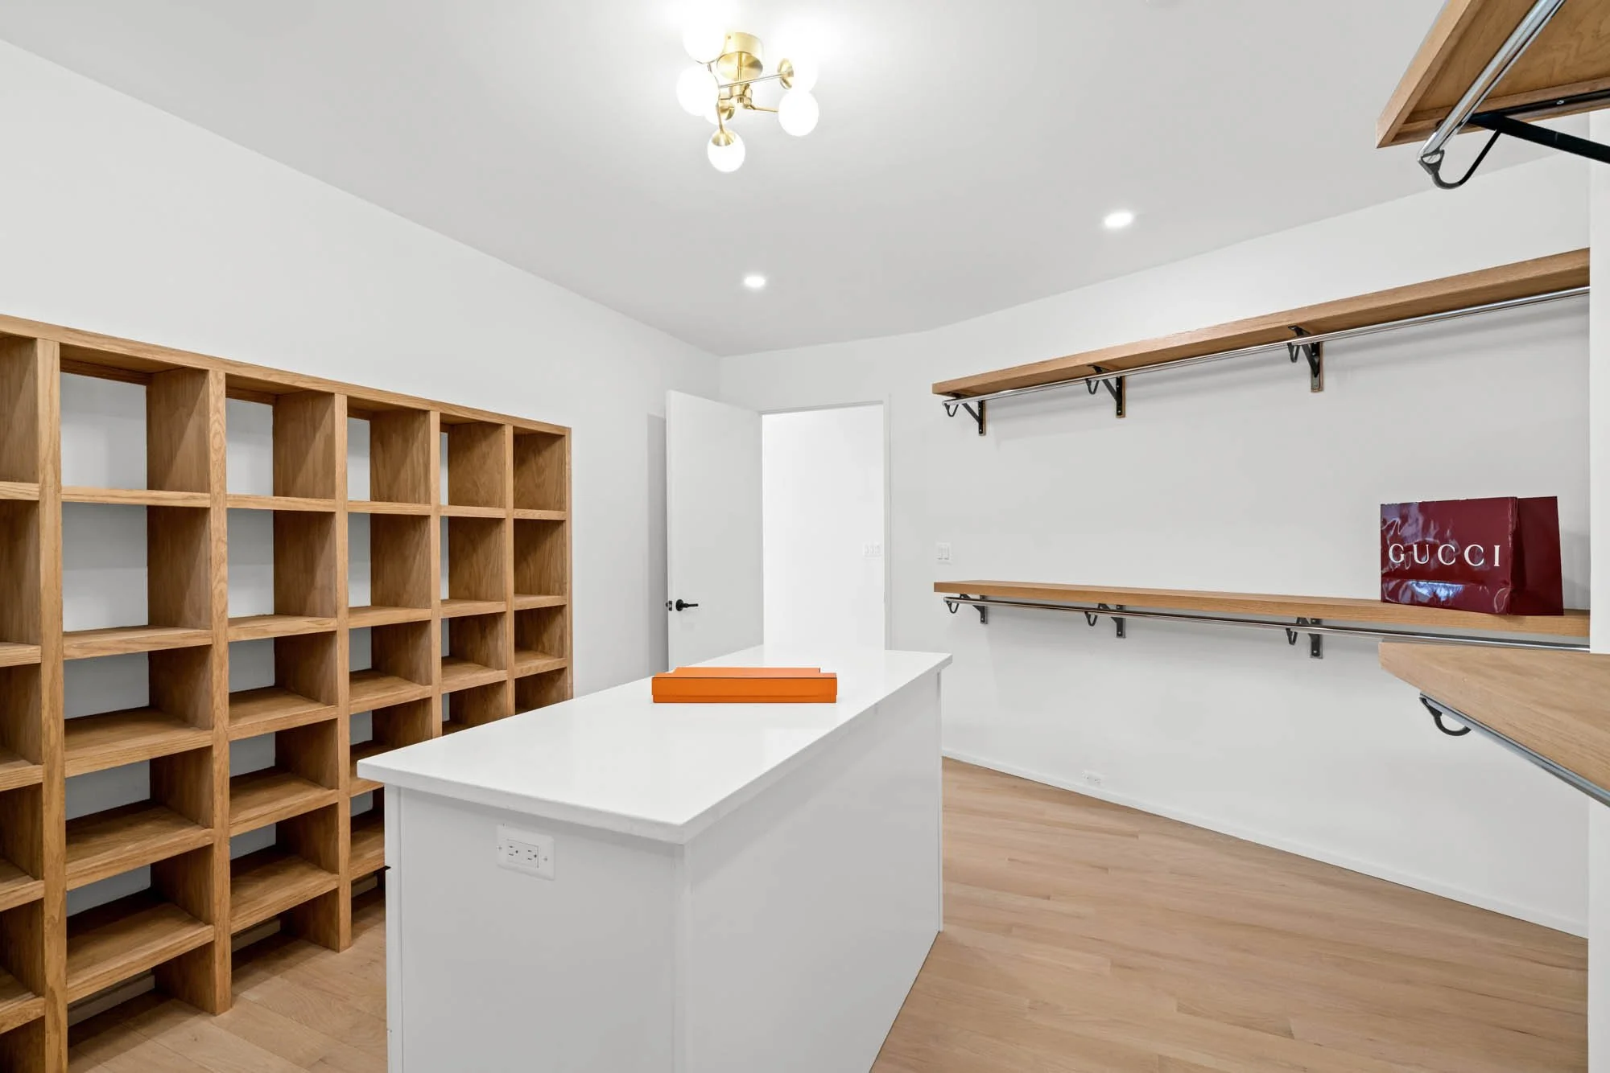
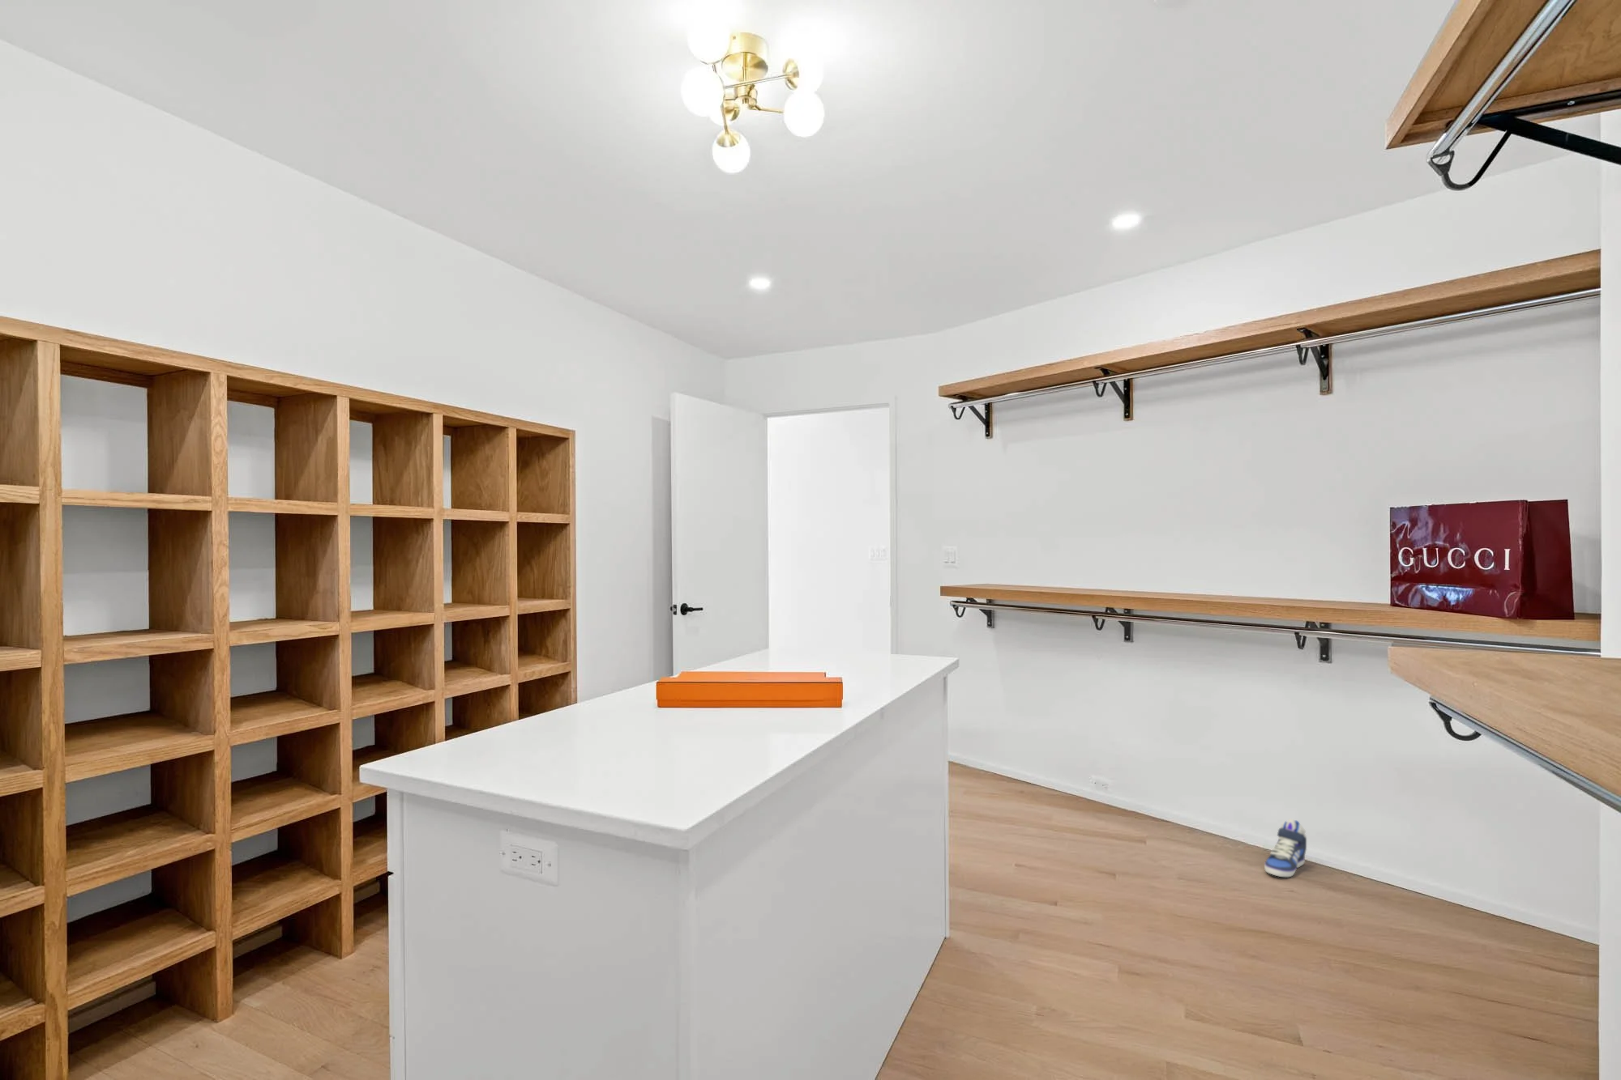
+ sneaker (1283, 844)
